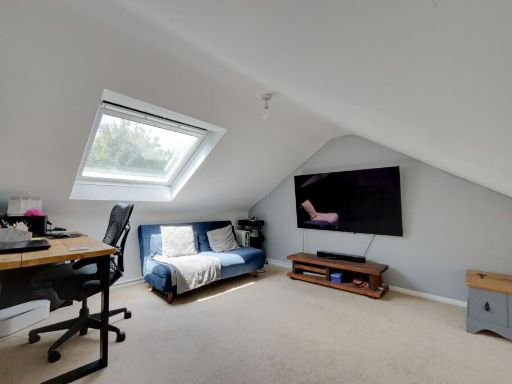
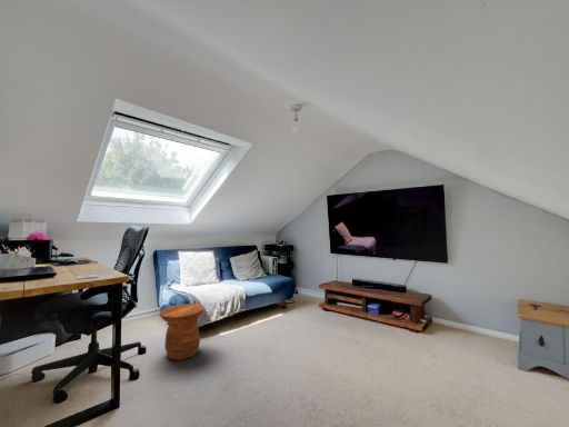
+ side table (182, 331)
